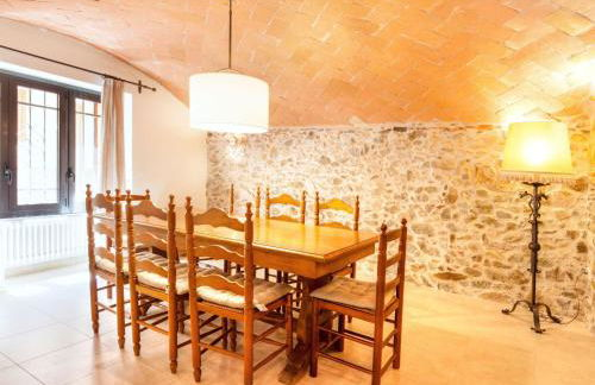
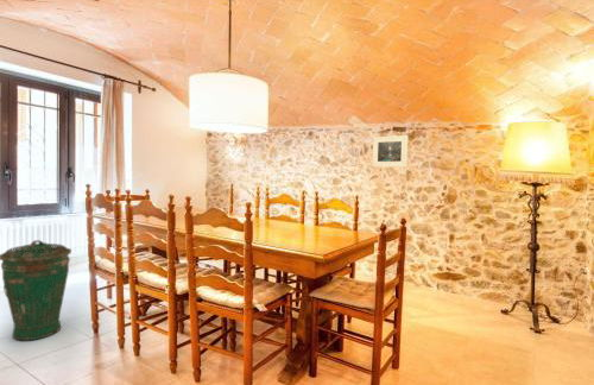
+ trash can (37, 286)
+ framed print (388, 151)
